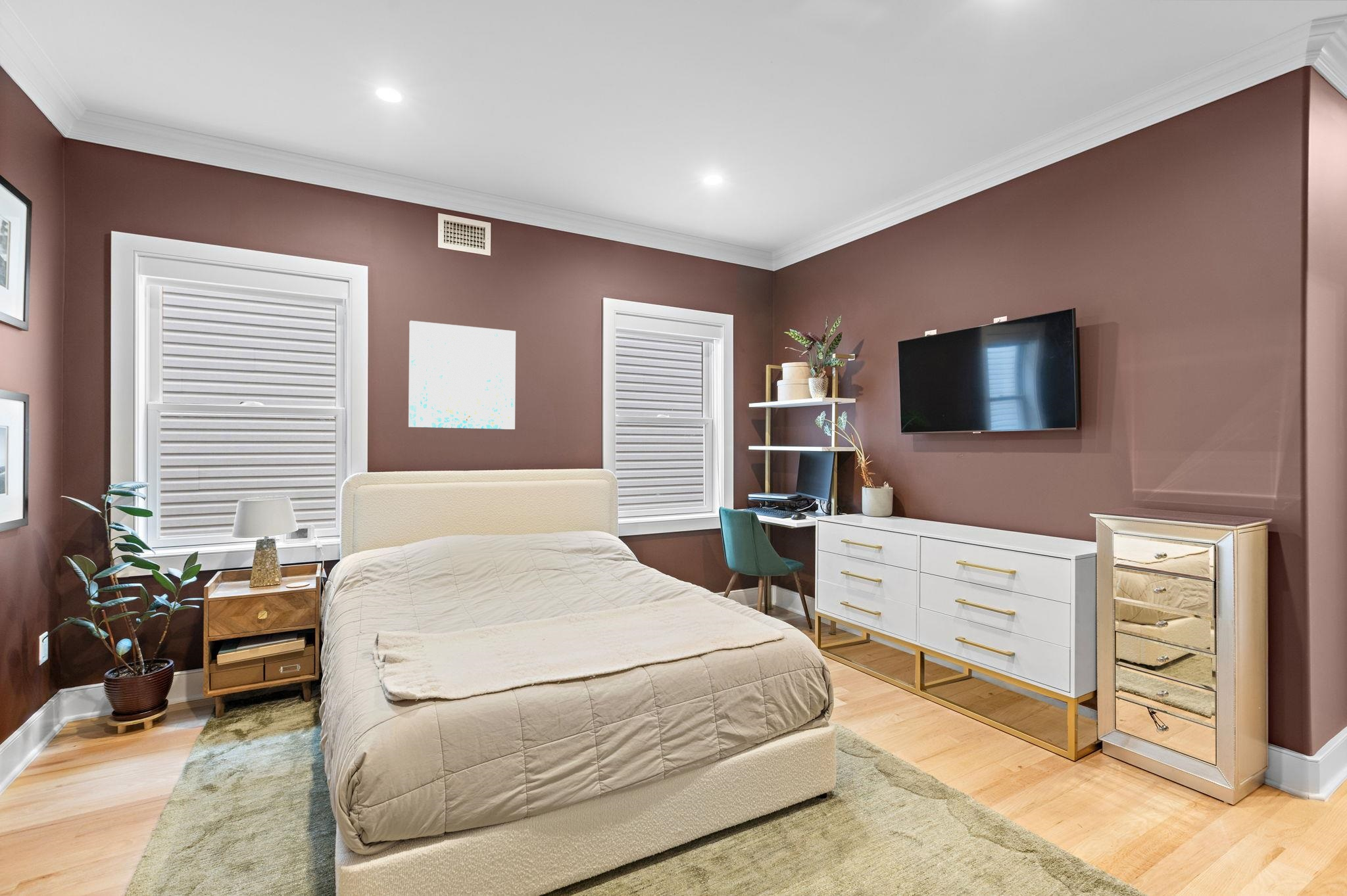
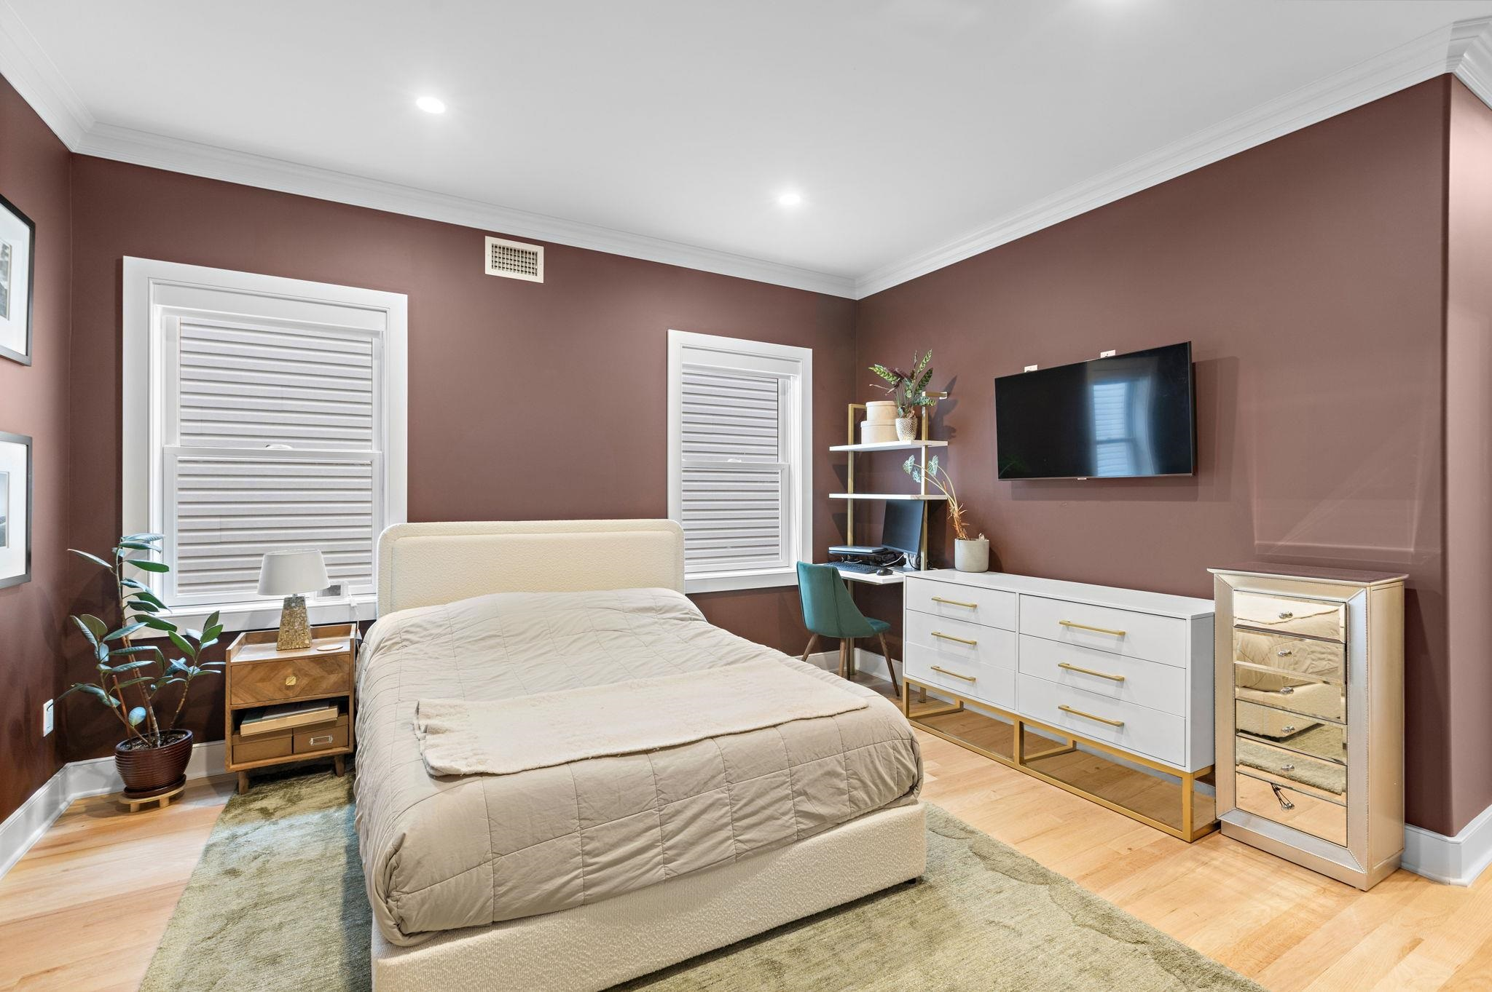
- wall art (464, 377)
